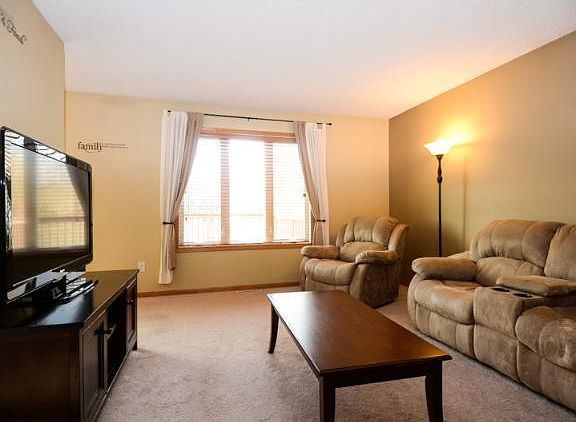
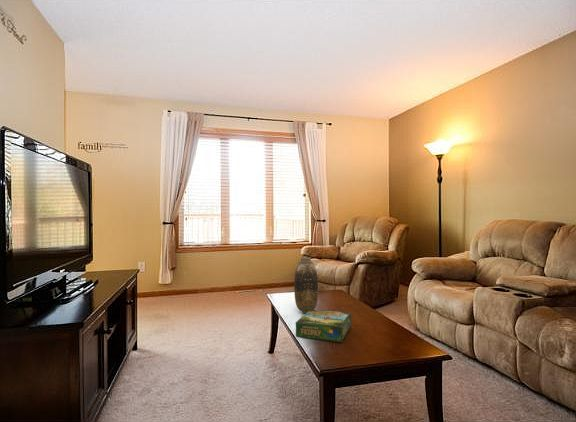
+ board game (324, 324)
+ vase (306, 285)
